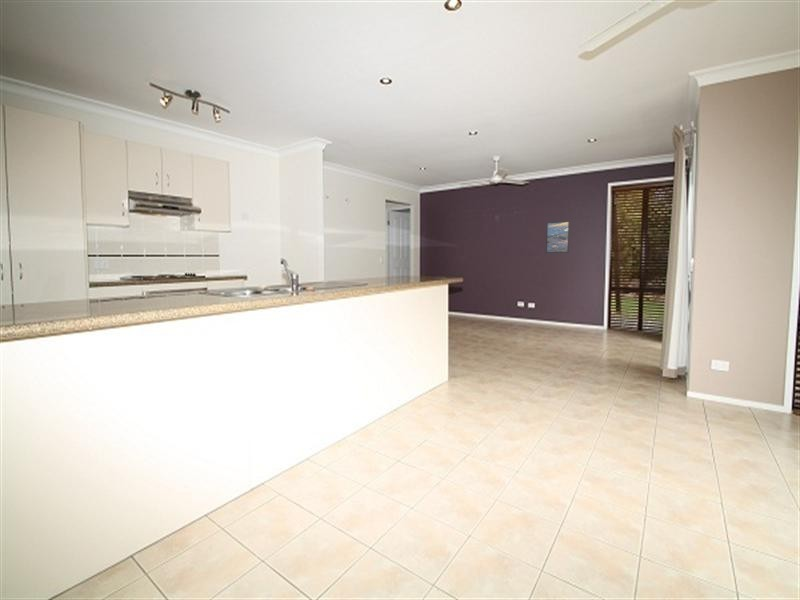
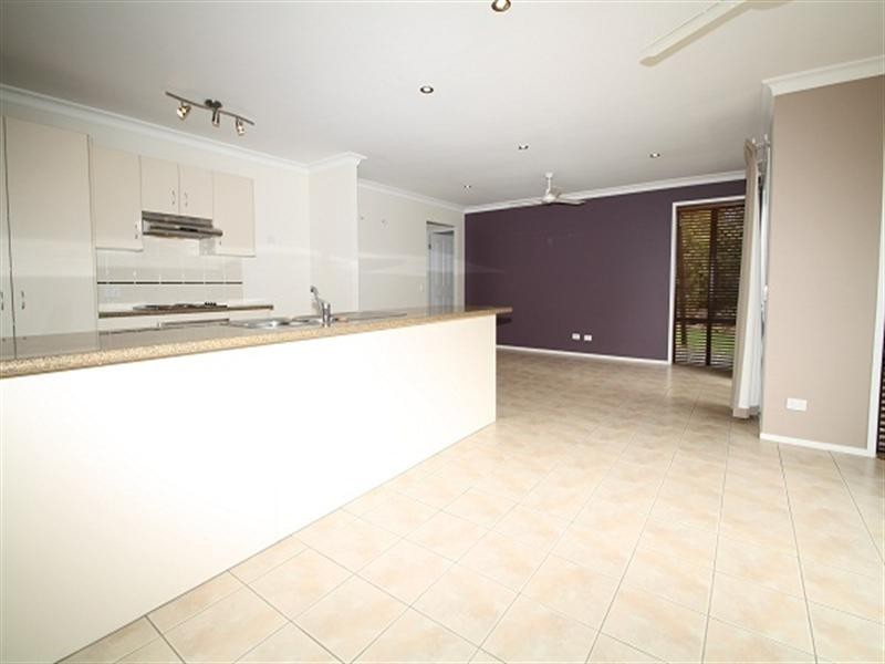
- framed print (557, 237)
